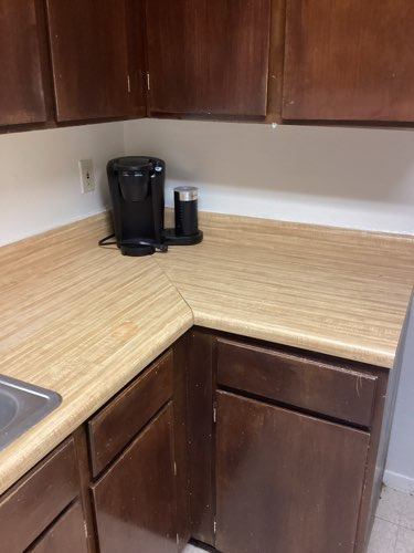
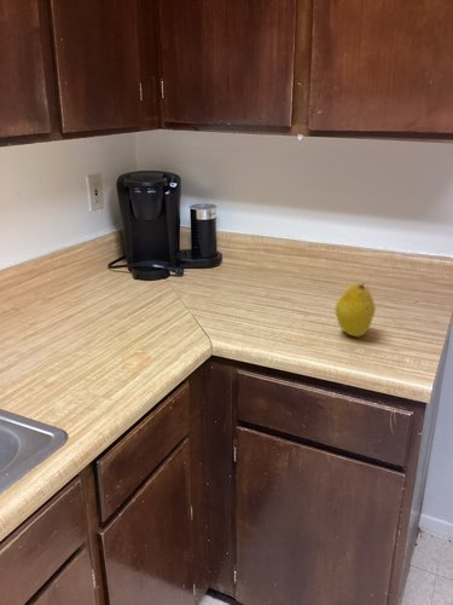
+ fruit (355, 307)
